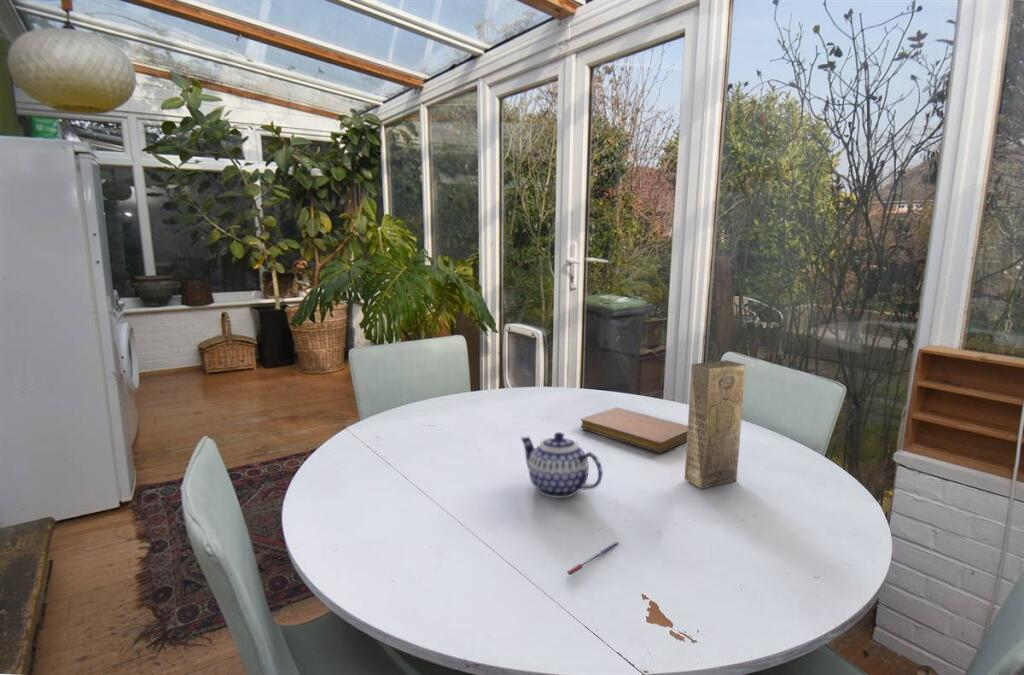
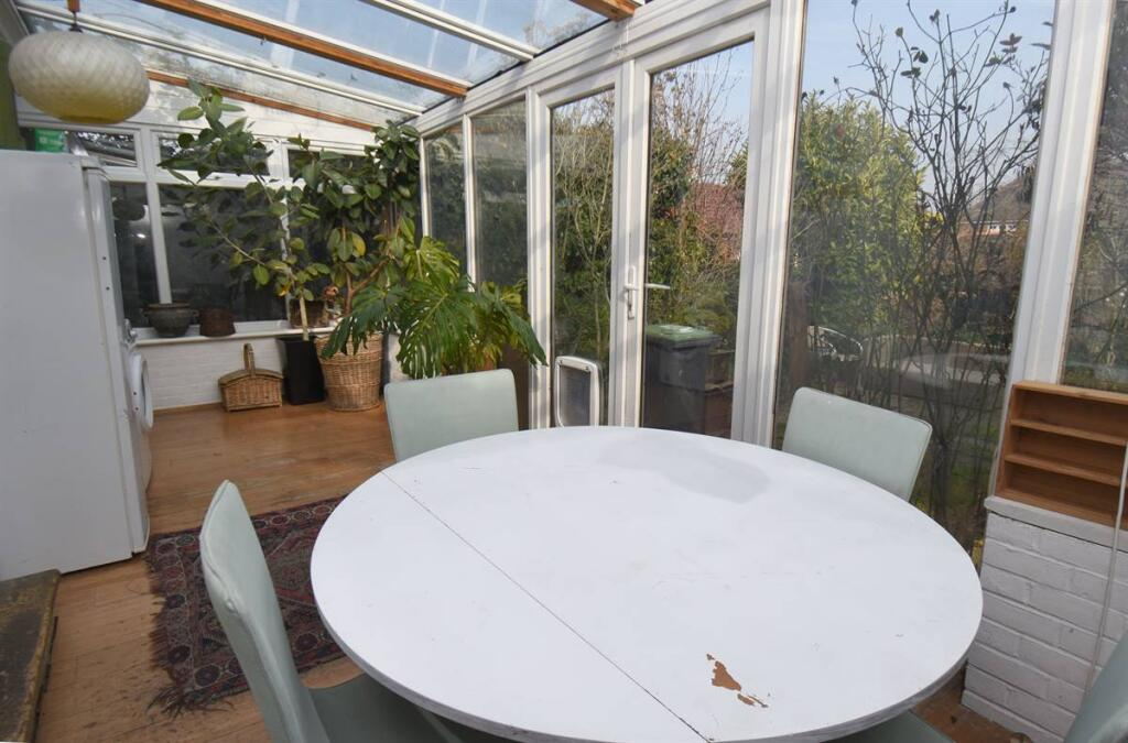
- pen (594, 556)
- box (714, 423)
- notebook (636, 427)
- teapot (559, 461)
